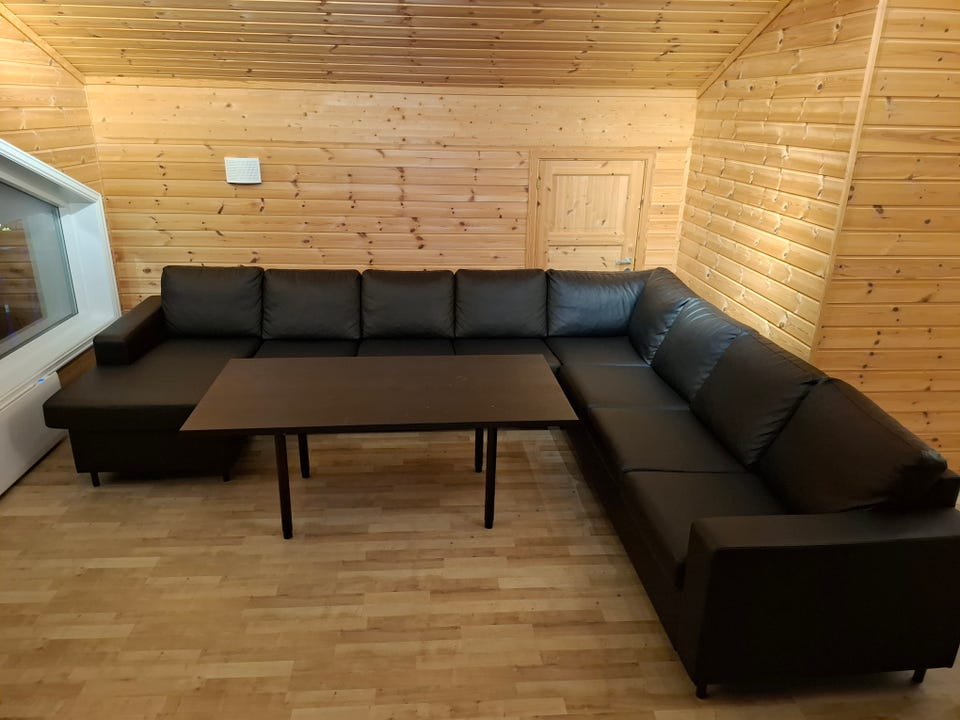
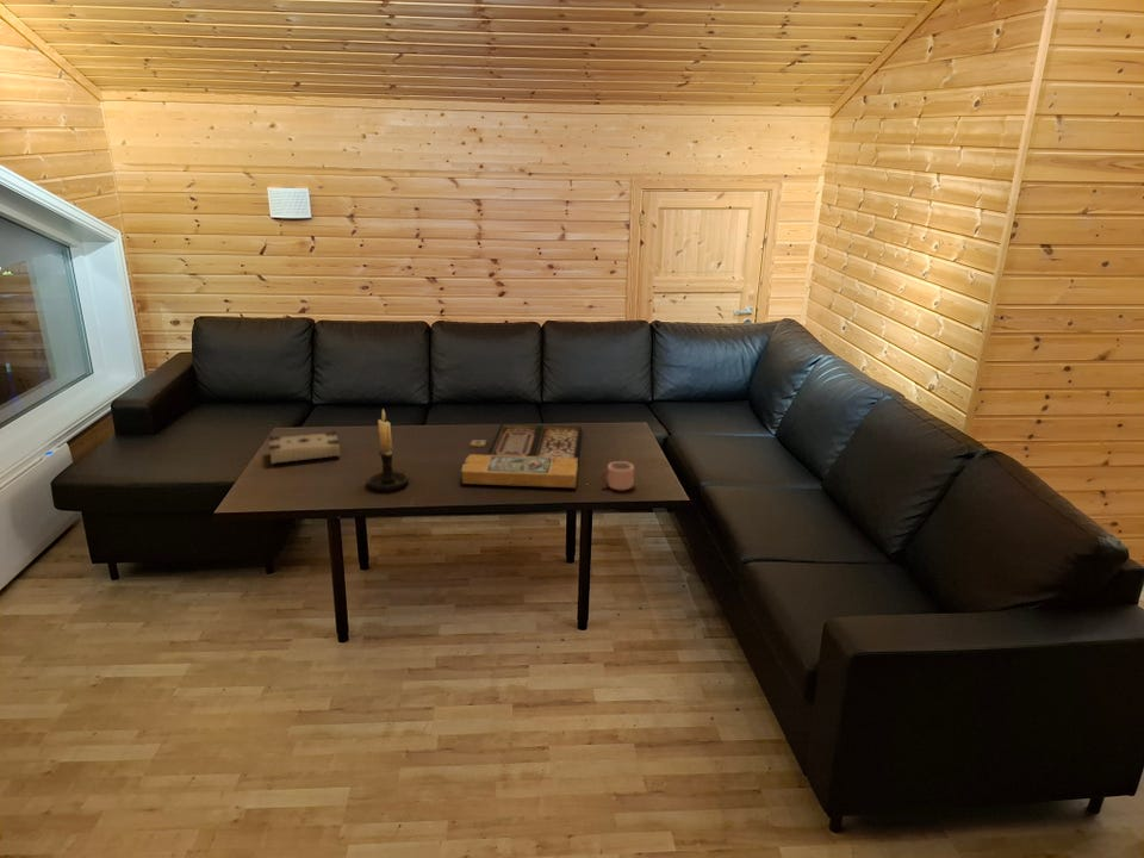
+ candle holder (386, 443)
+ board game (522, 449)
+ mug (616, 475)
+ book (304, 447)
